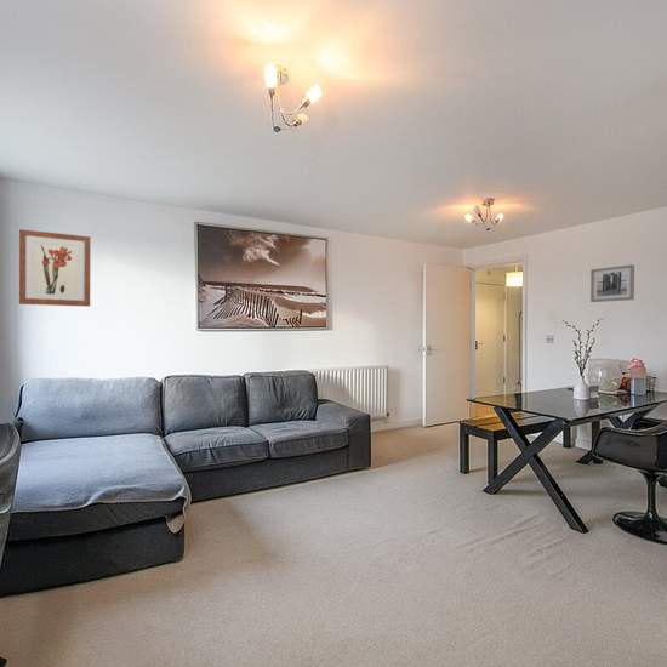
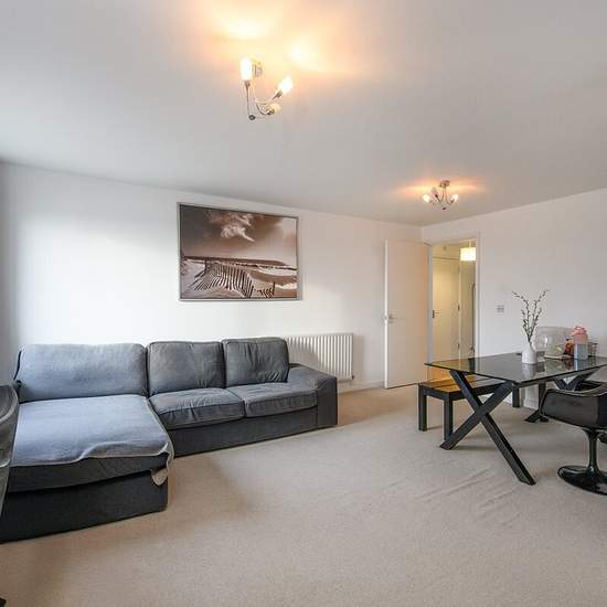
- wall art (611, 284)
- wall art (56, 269)
